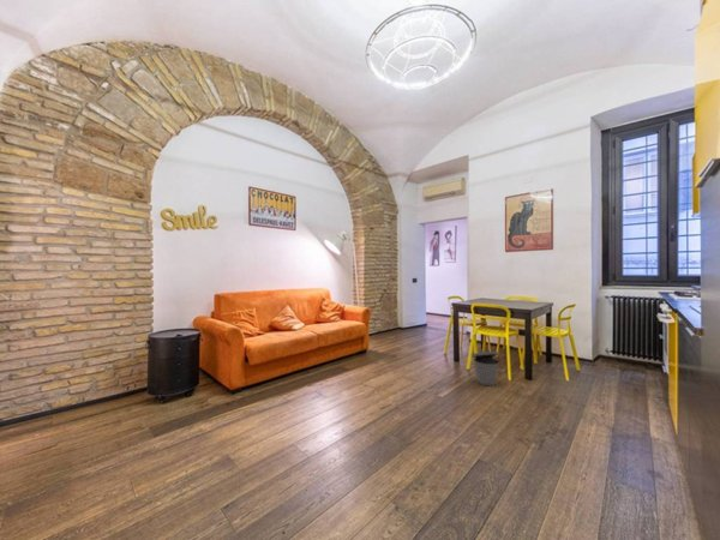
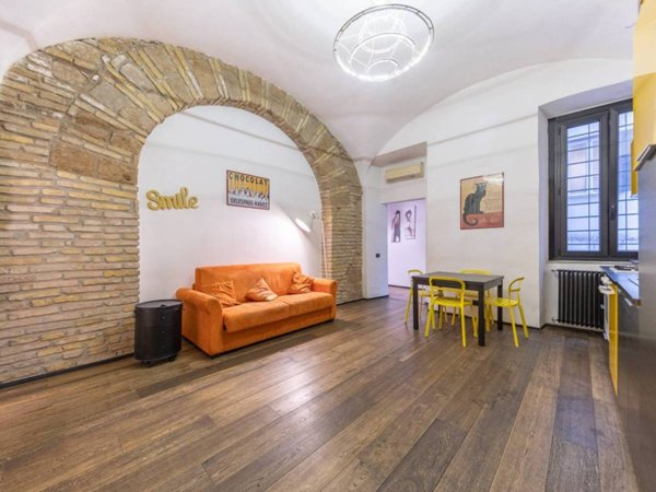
- trash can (485, 365)
